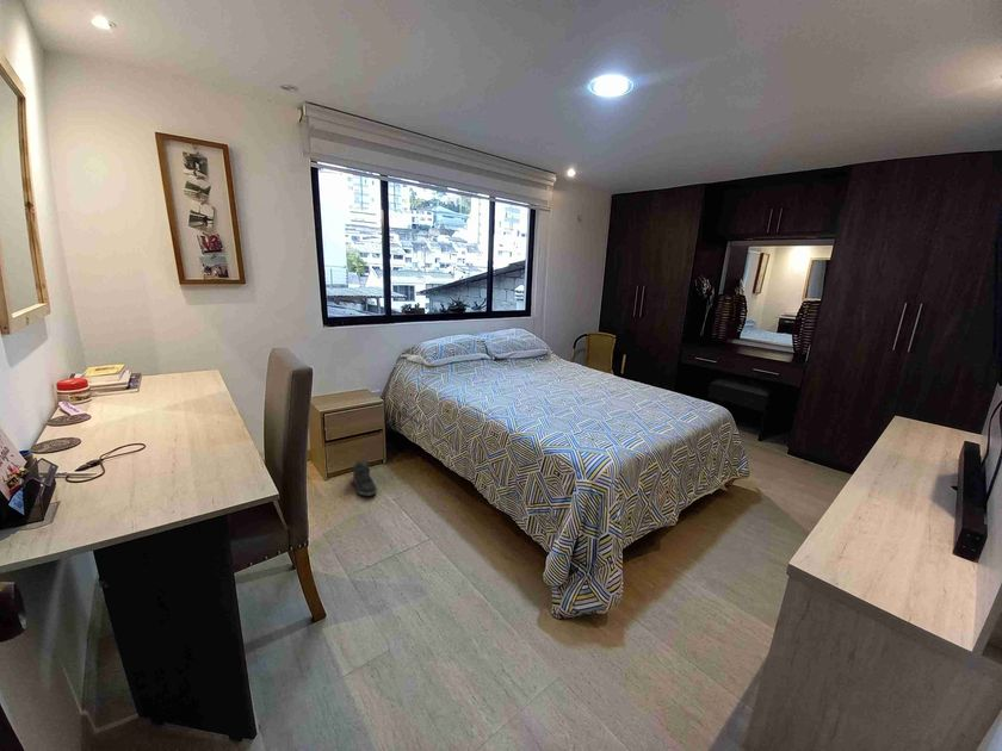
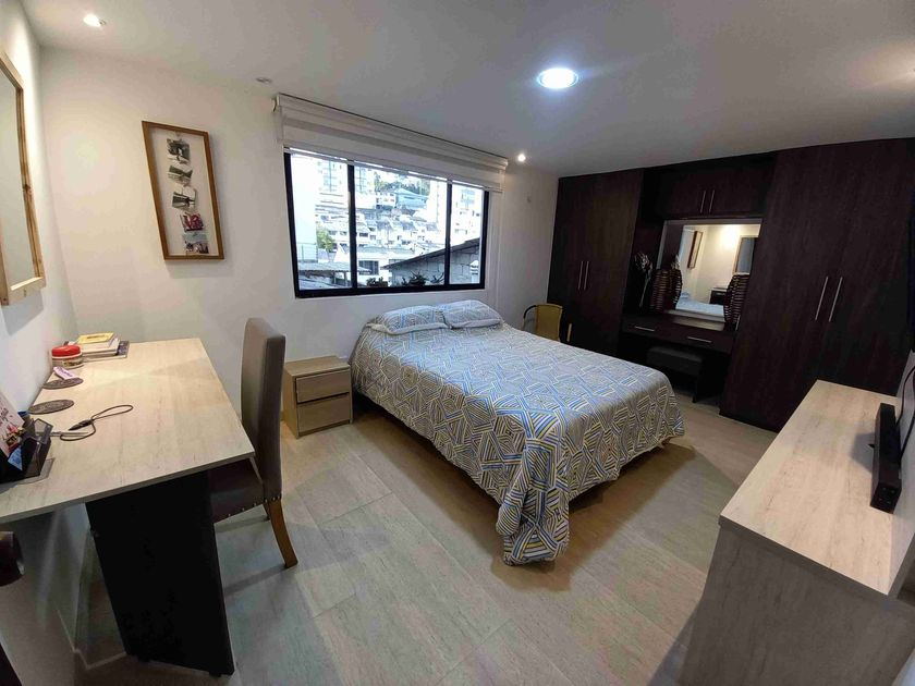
- sneaker (363, 476)
